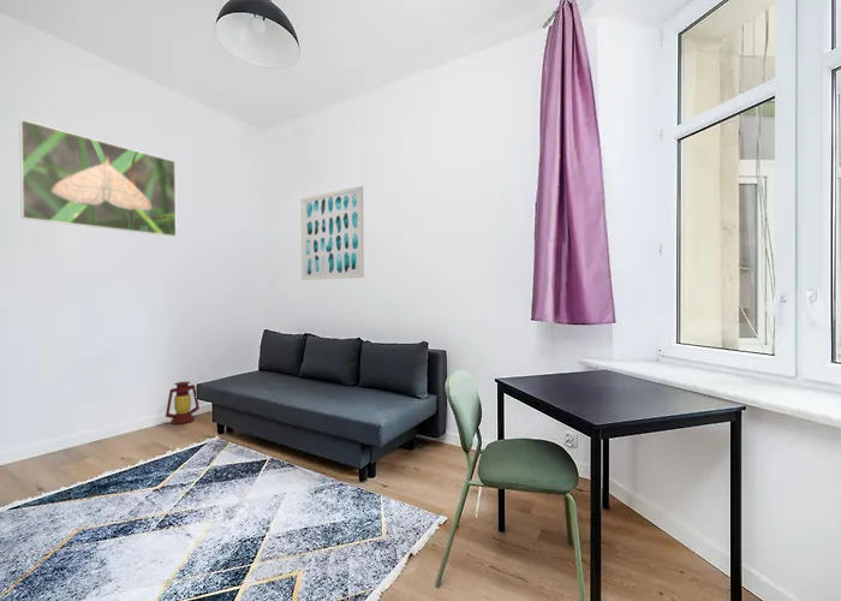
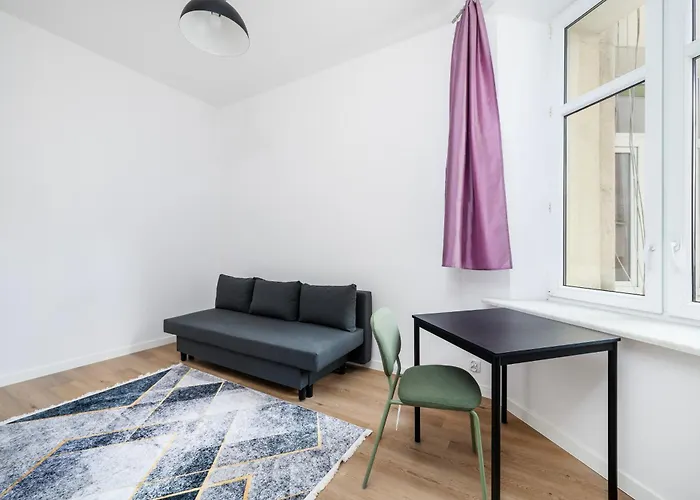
- wall art (330, 236)
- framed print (108, 185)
- lantern (183, 401)
